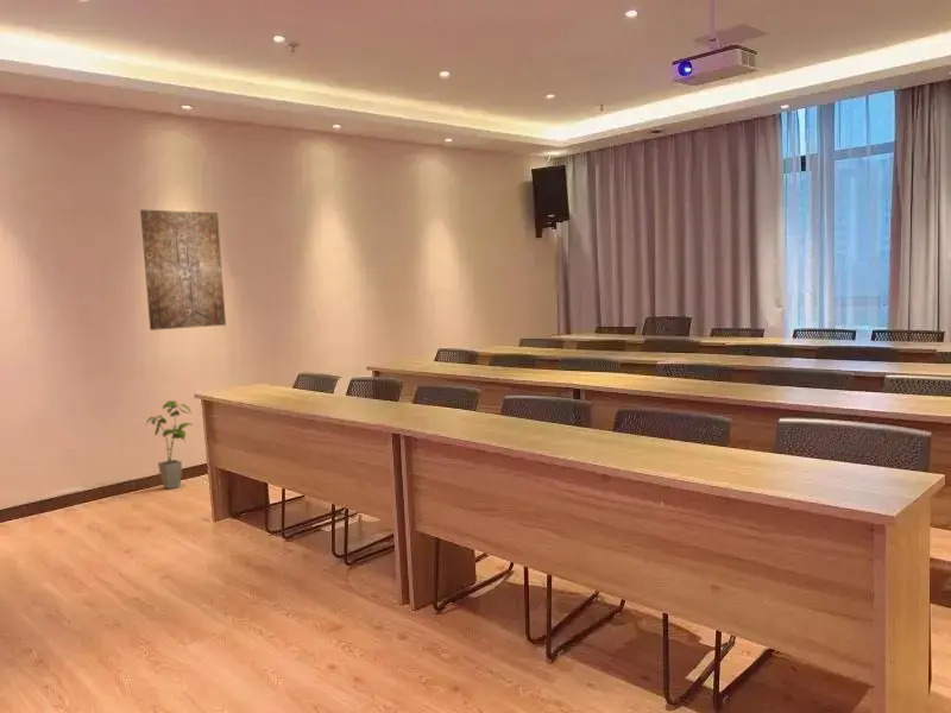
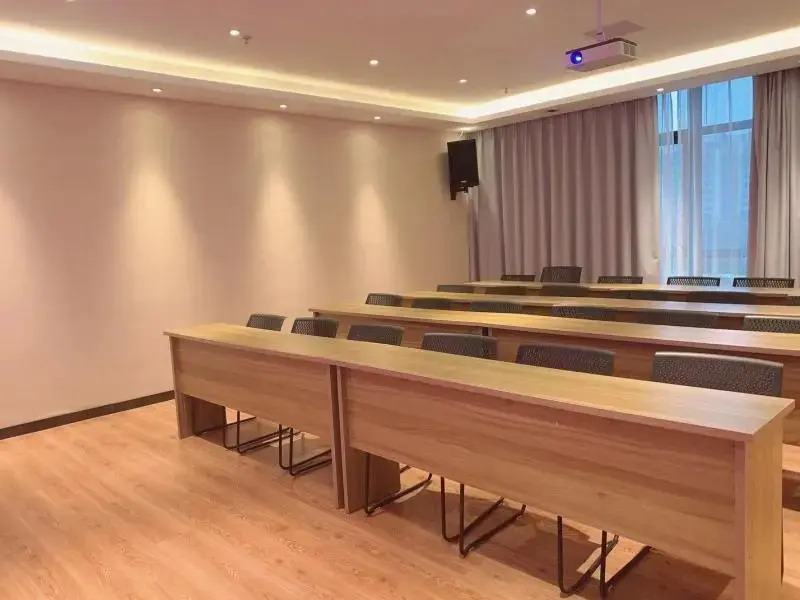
- house plant (172, 443)
- wall art (184, 270)
